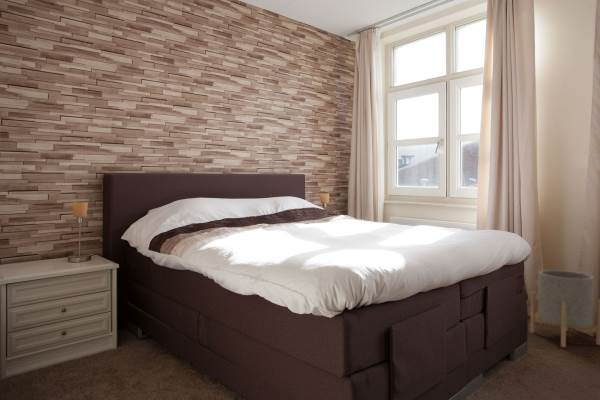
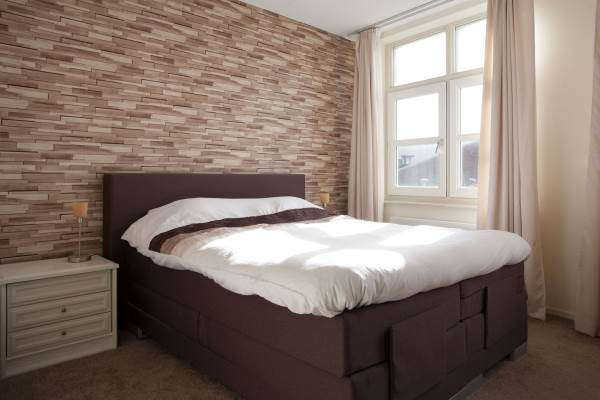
- planter (564, 306)
